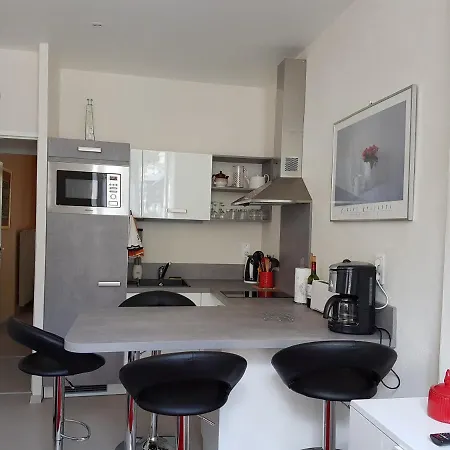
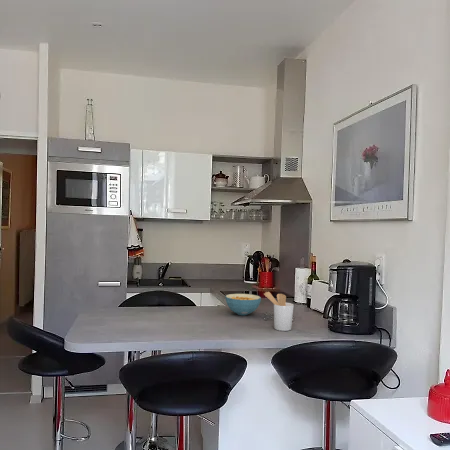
+ utensil holder (278, 310)
+ cereal bowl (242, 305)
